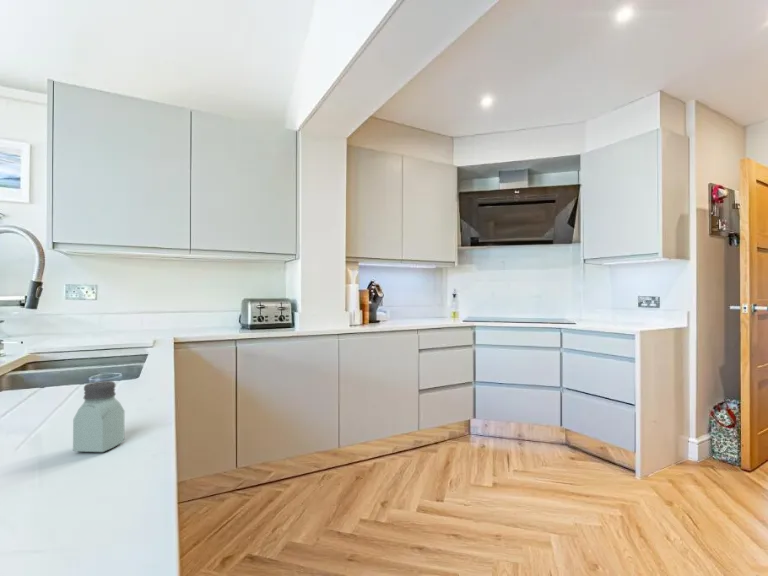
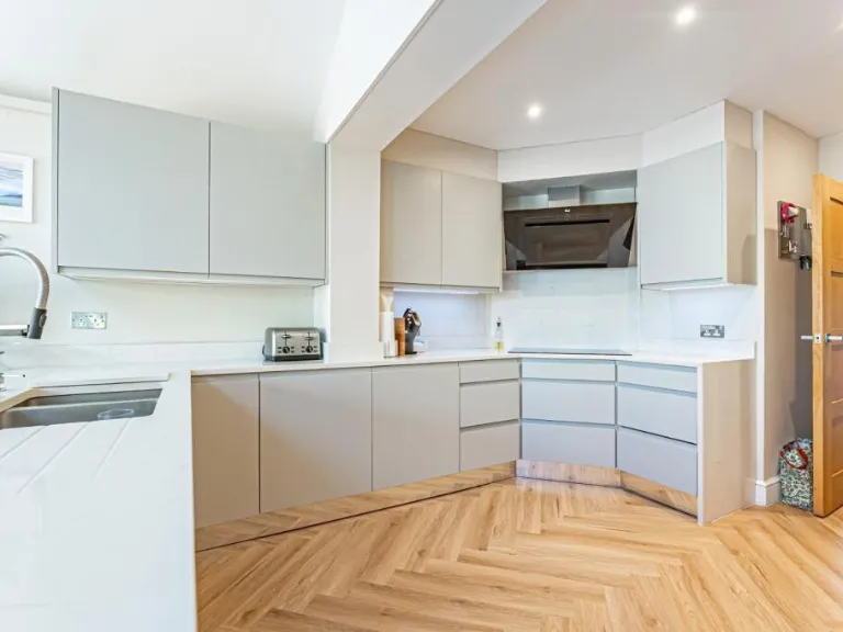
- saltshaker (99, 415)
